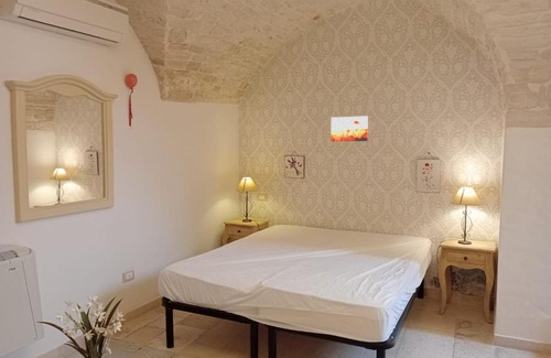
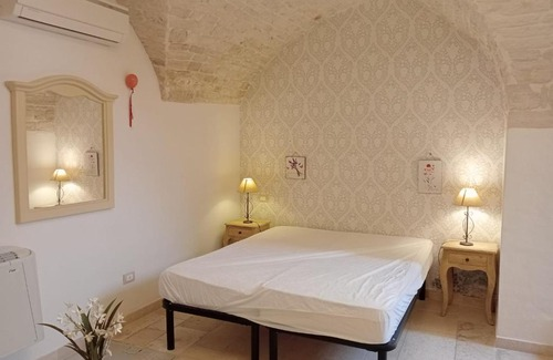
- wall art (348, 129)
